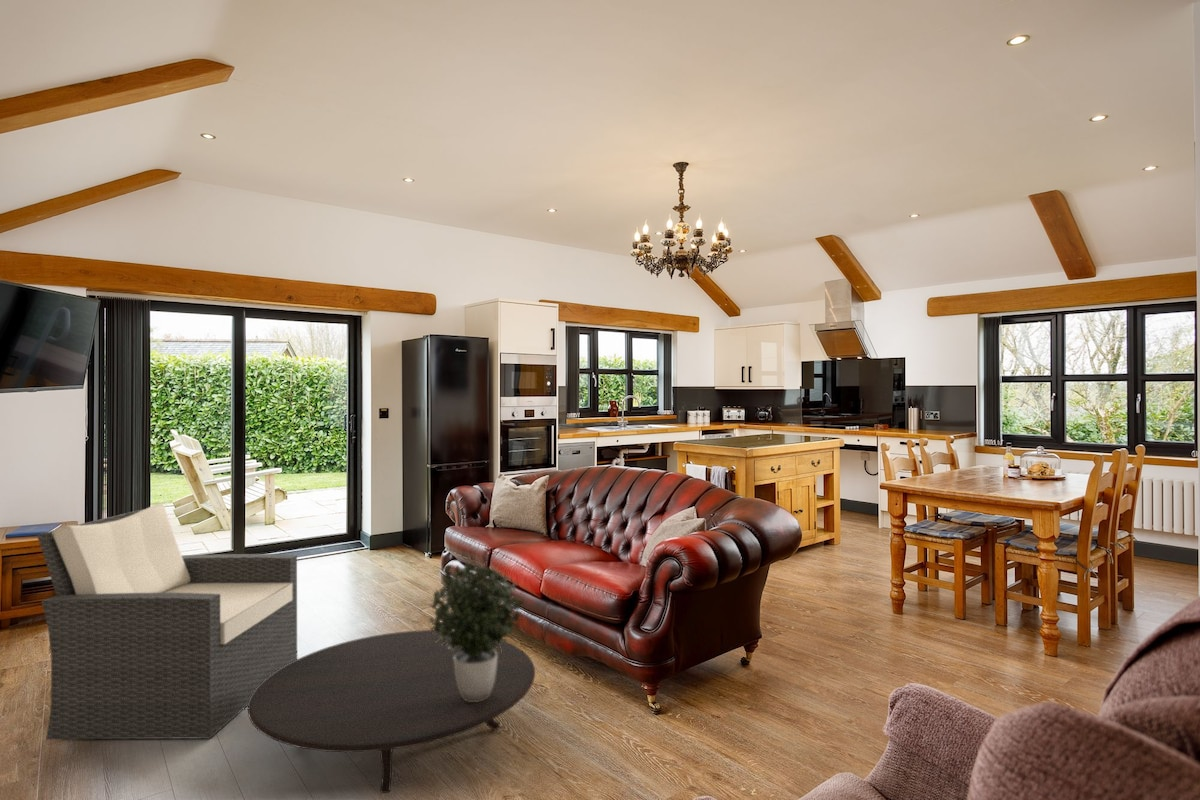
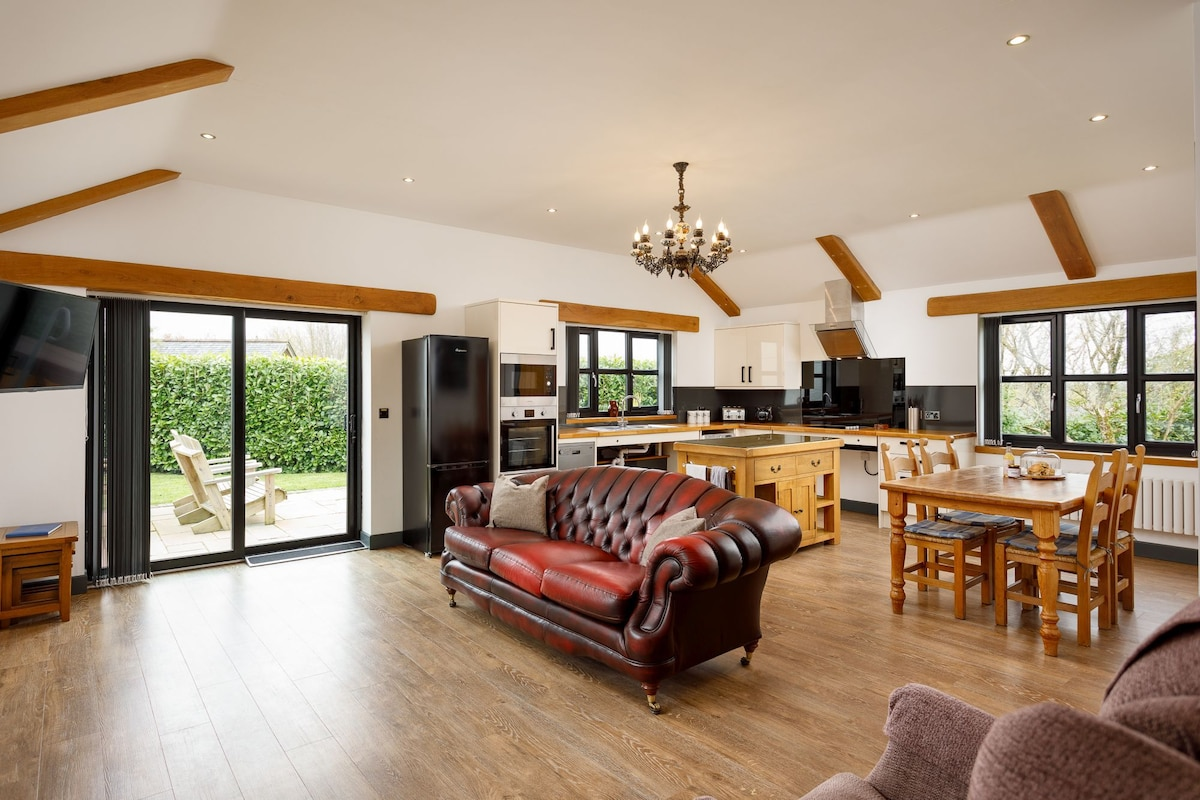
- potted plant (474, 629)
- armchair (178, 604)
- table (400, 706)
